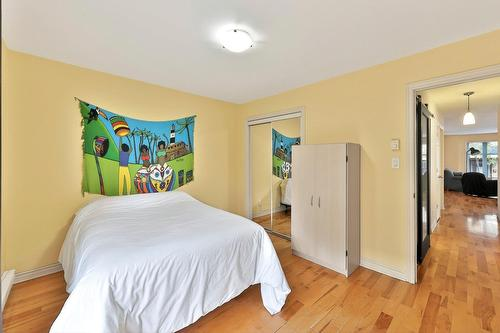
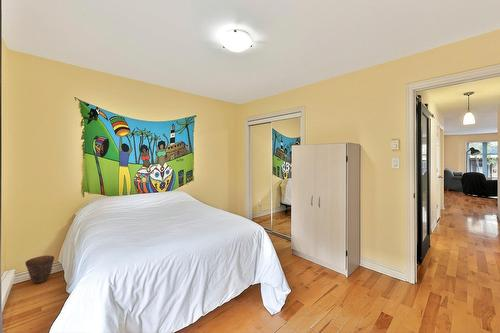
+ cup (40, 270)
